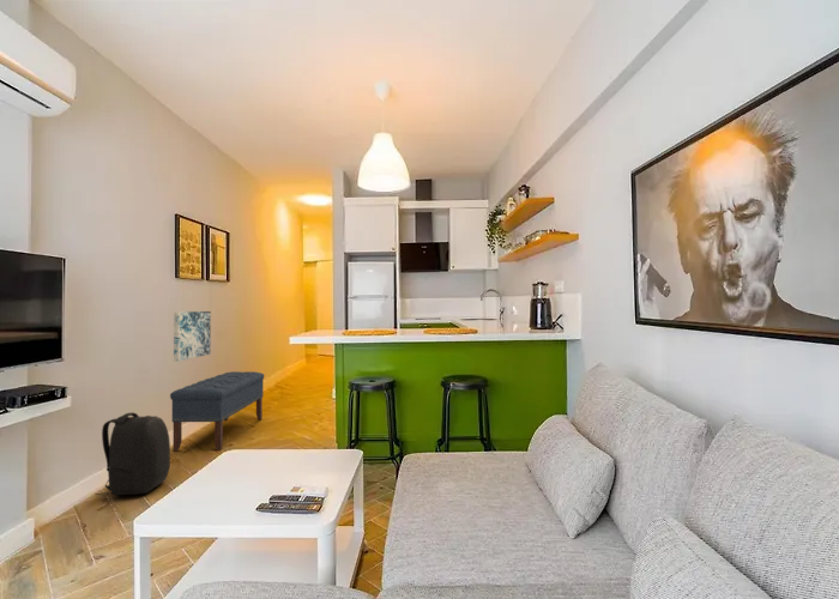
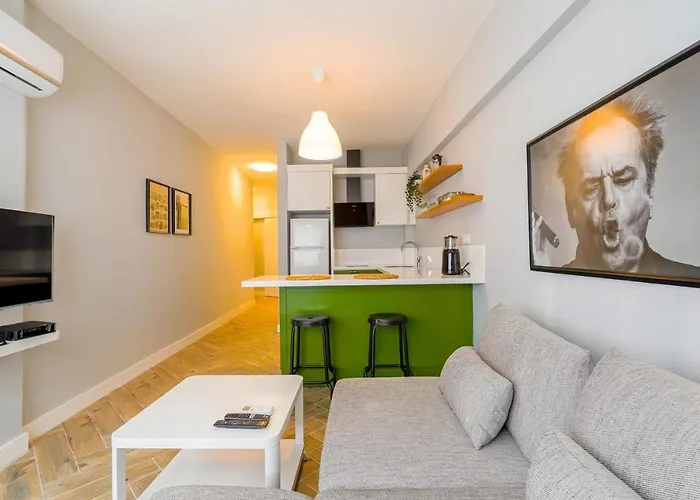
- bench (223, 405)
- wall art (193, 334)
- backpack (133, 450)
